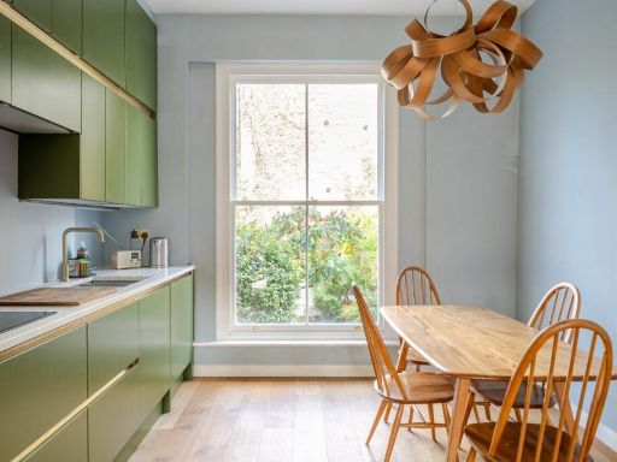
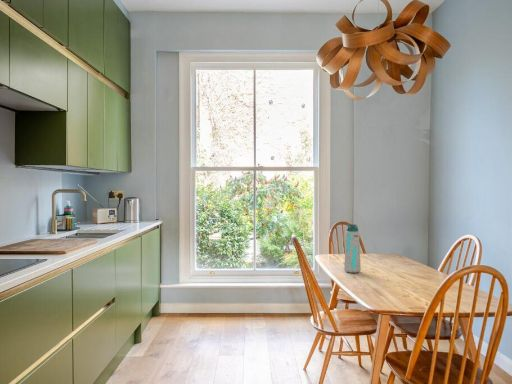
+ water bottle (352, 247)
